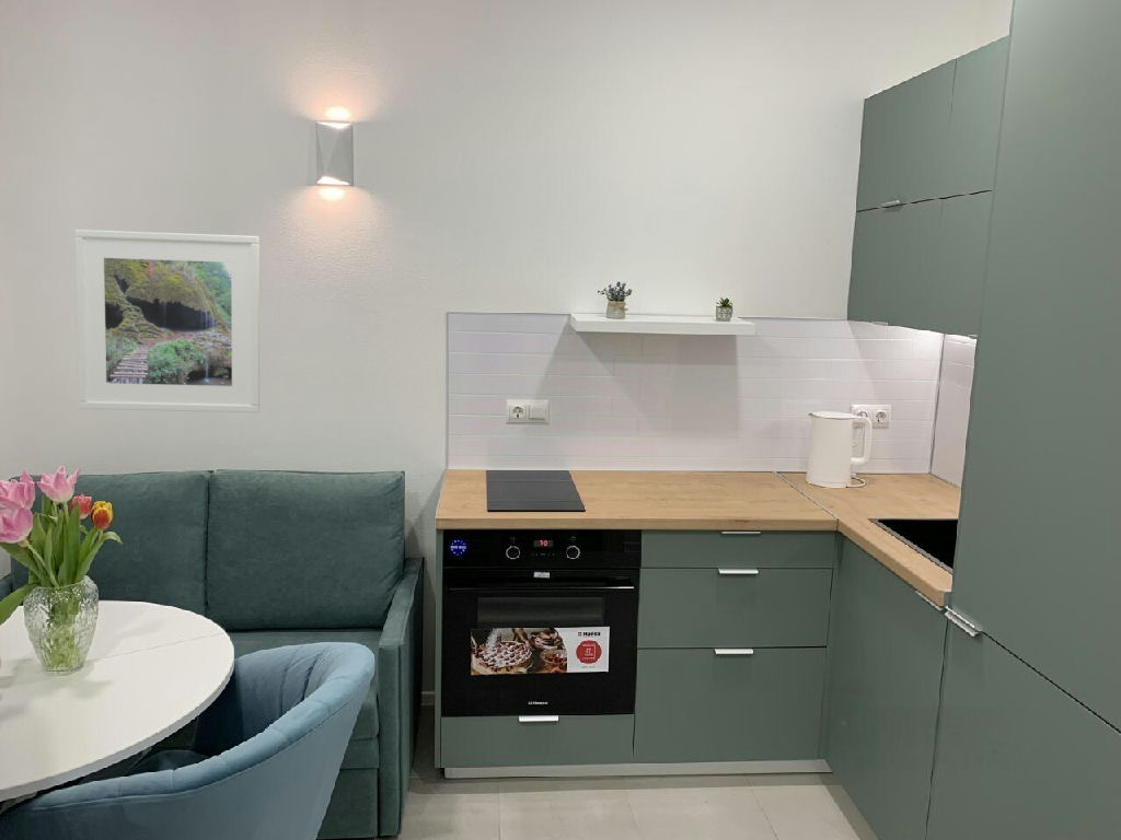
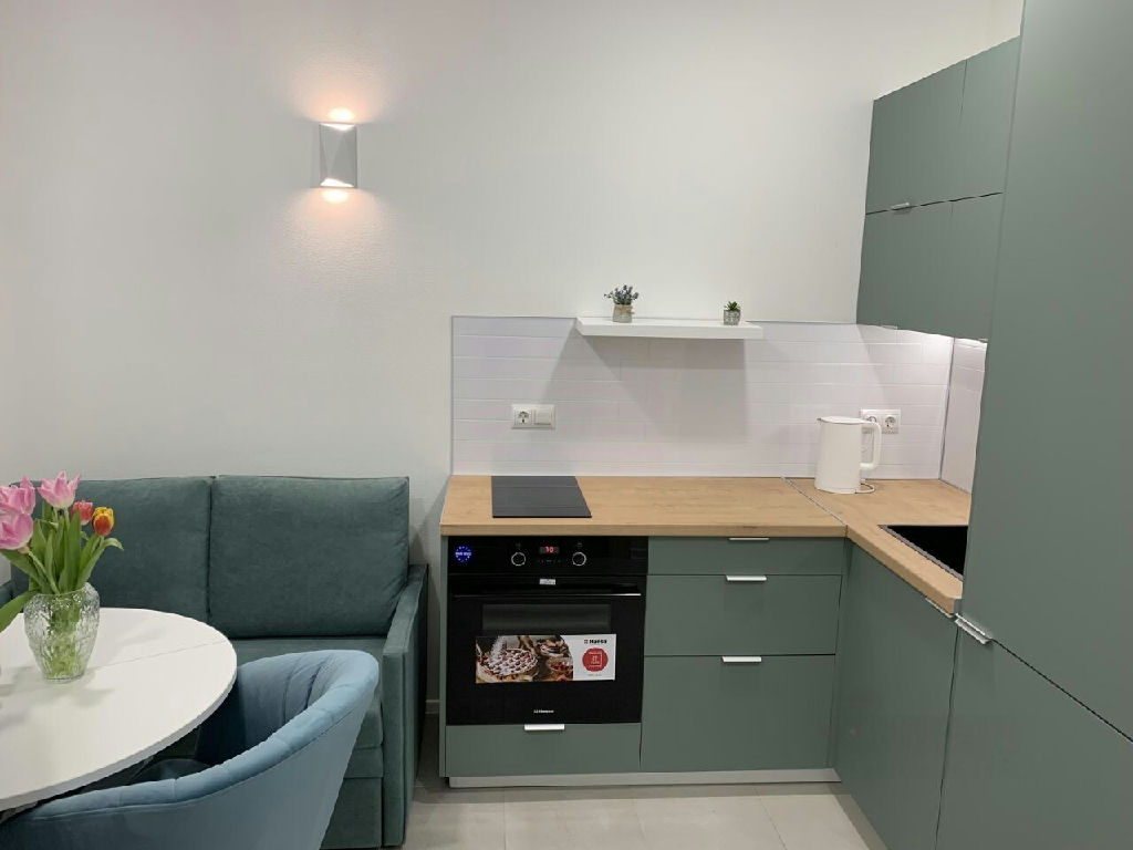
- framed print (169, 323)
